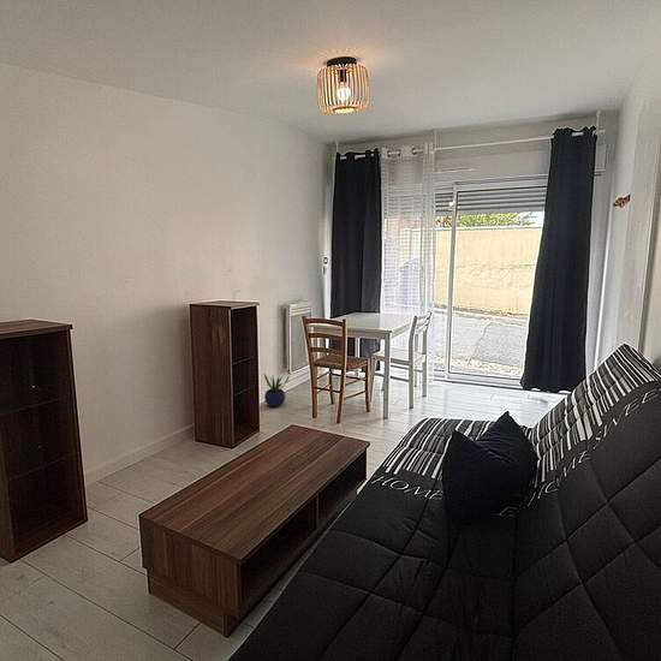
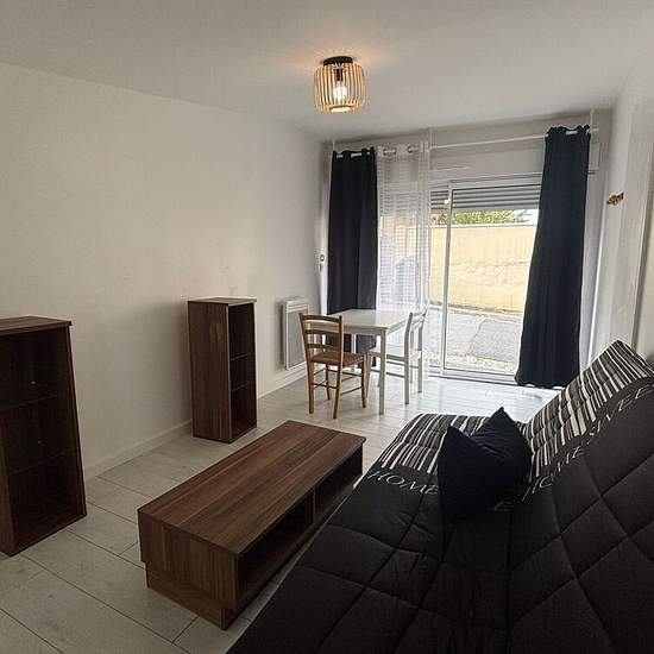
- potted plant (274, 388)
